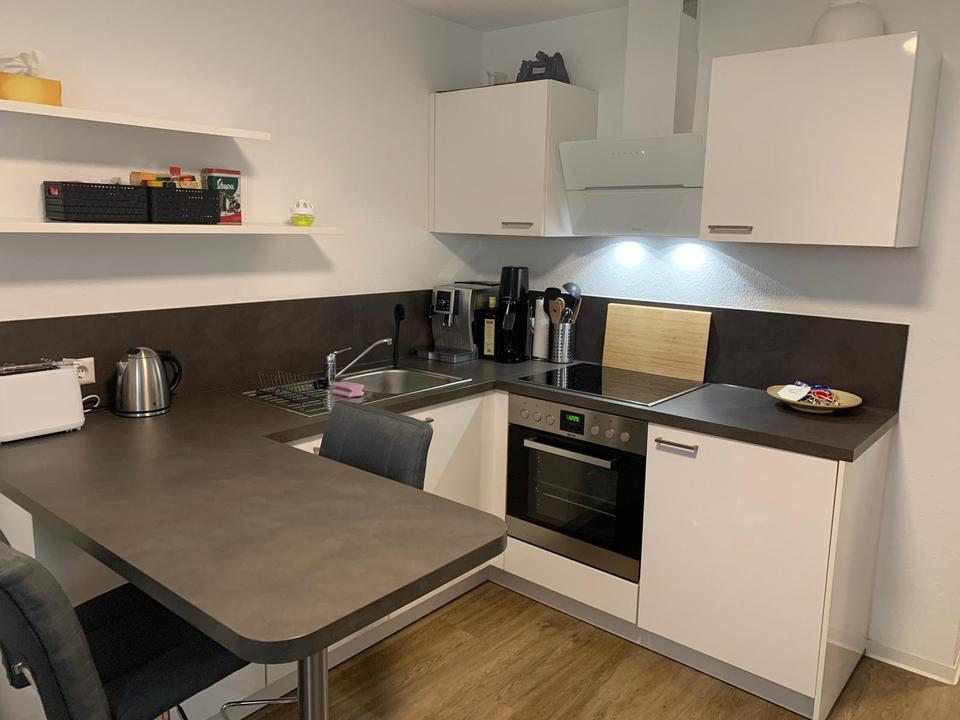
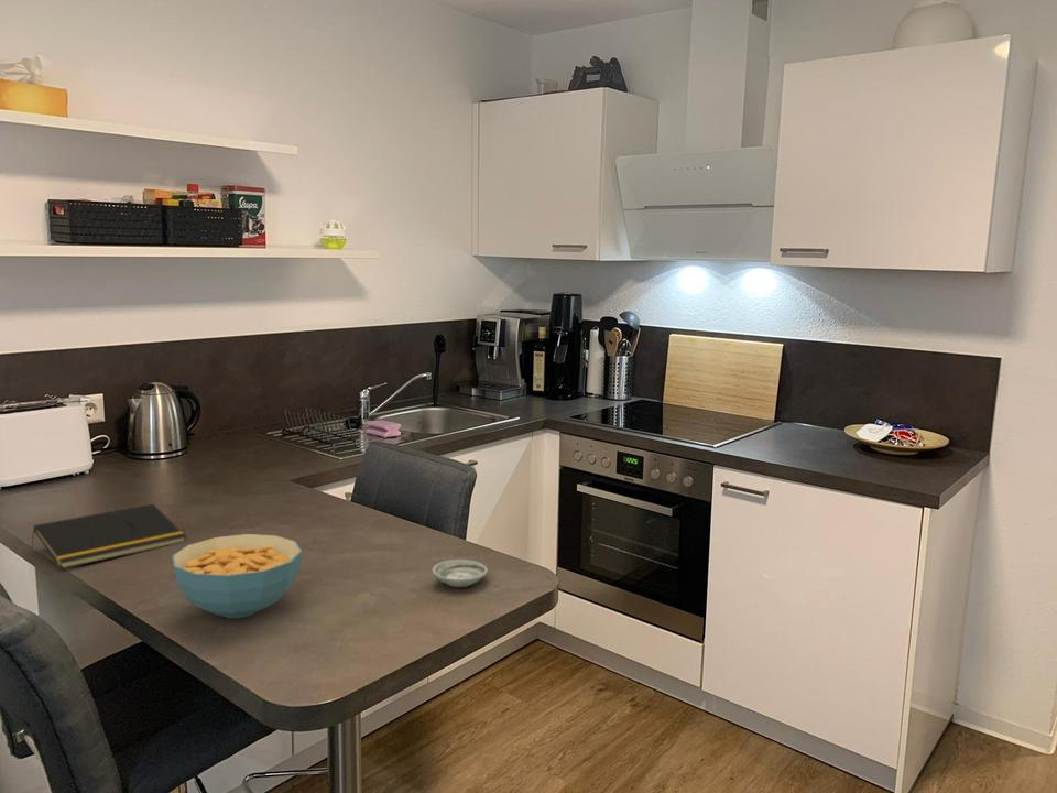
+ notepad (110, 533)
+ cereal bowl (238, 582)
+ saucer (459, 575)
